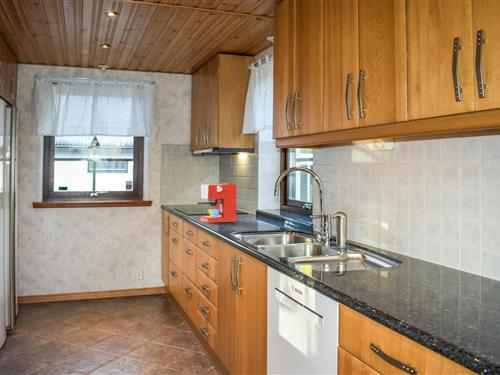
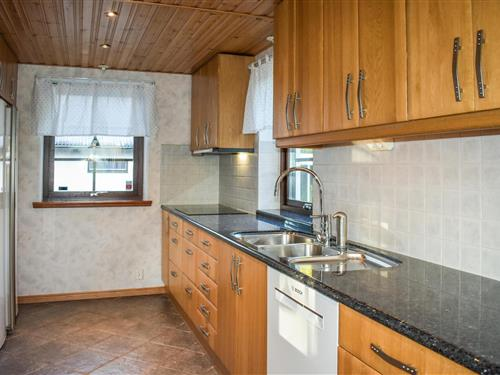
- coffee maker (218, 202)
